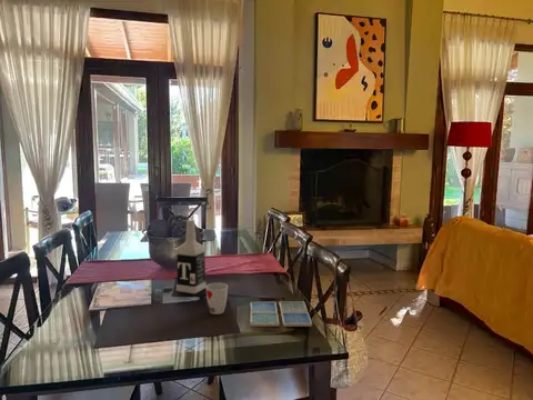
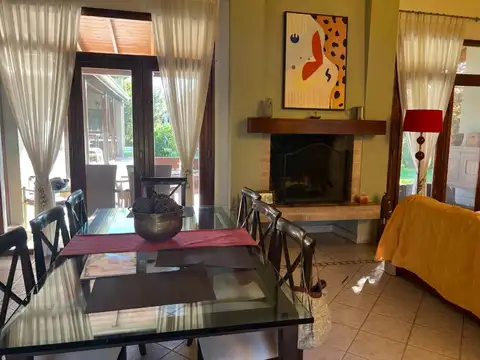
- drink coaster (281, 312)
- vodka (191, 254)
- cup (217, 299)
